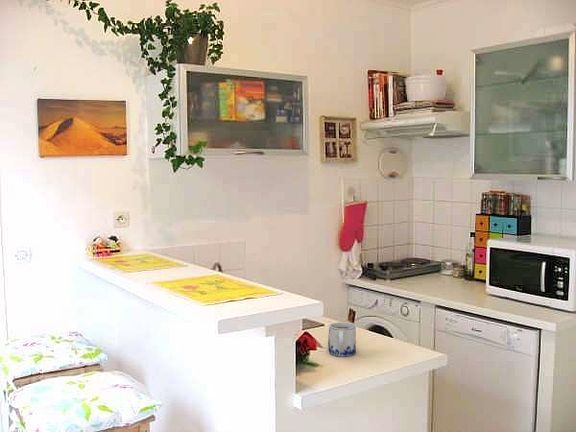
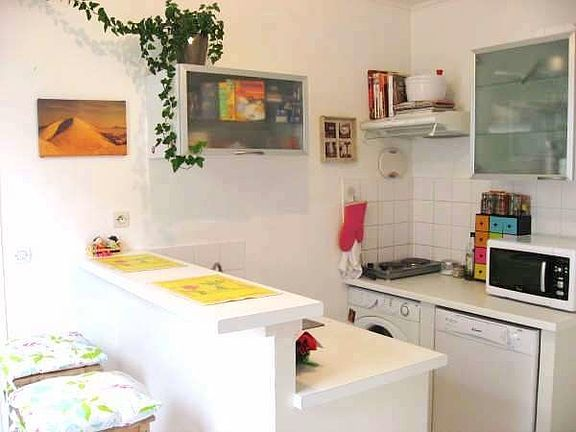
- mug (342, 340)
